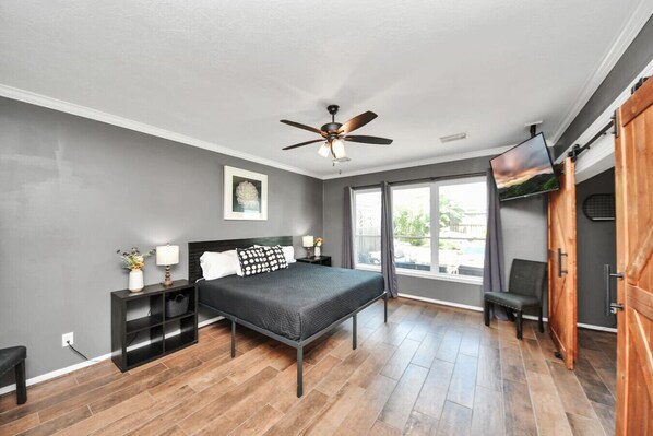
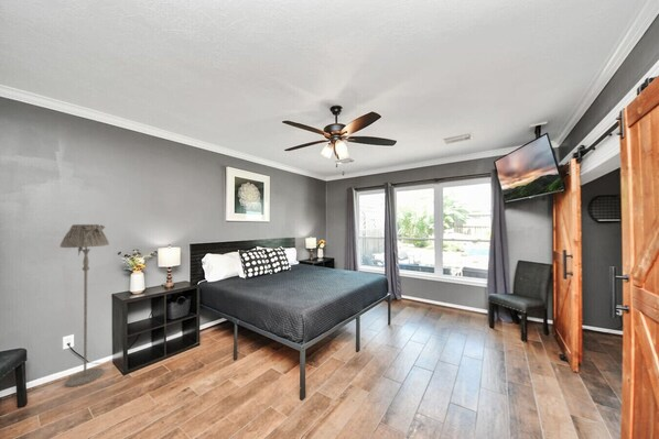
+ floor lamp (85, 300)
